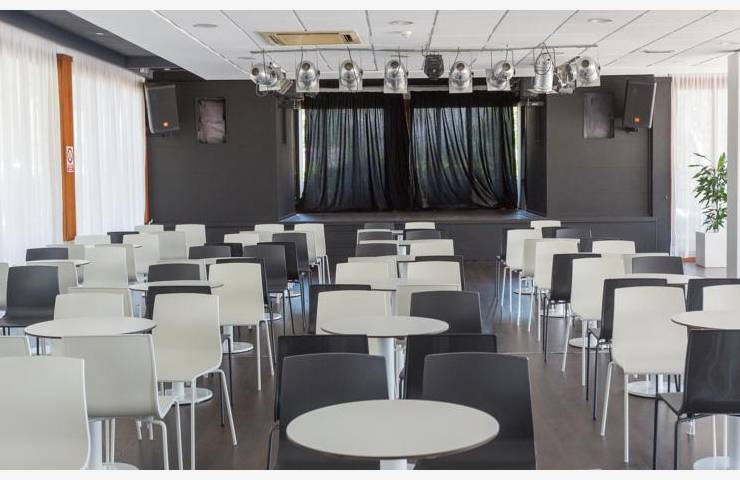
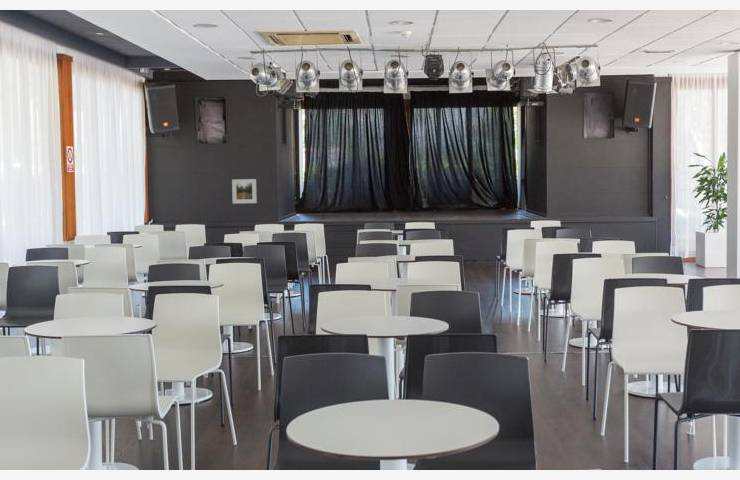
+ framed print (244, 191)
